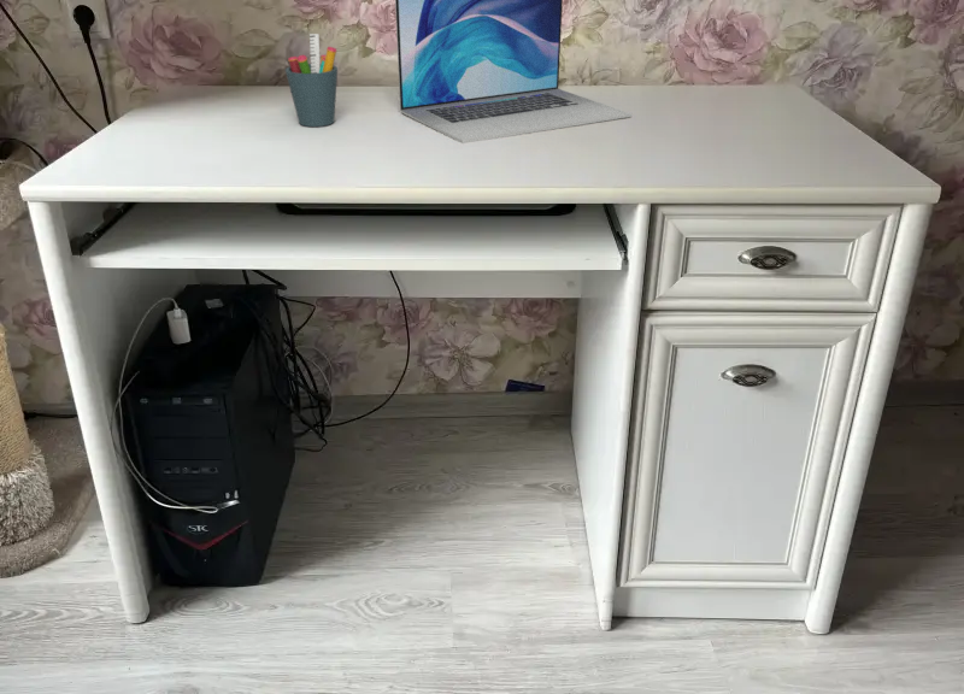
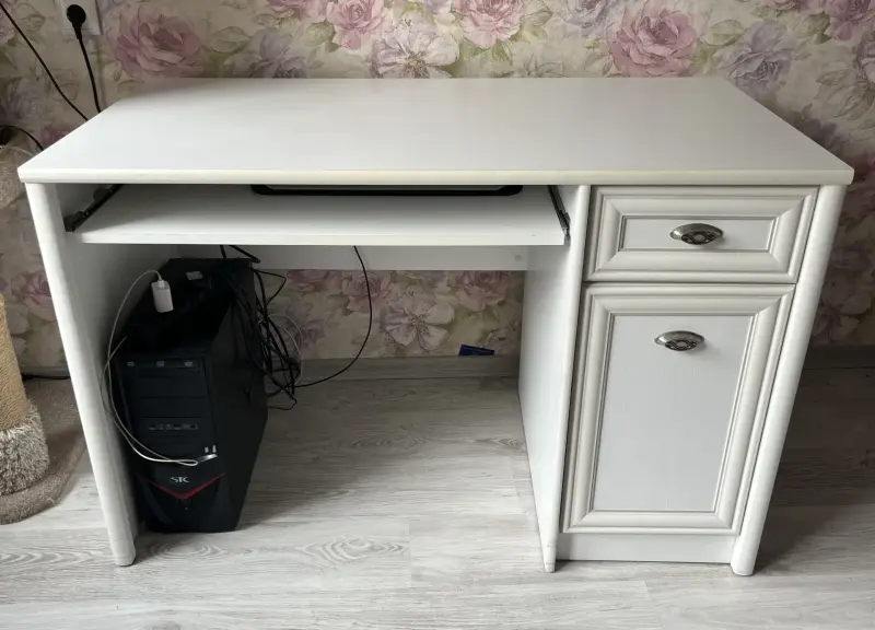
- pen holder (313, 81)
- laptop (516, 49)
